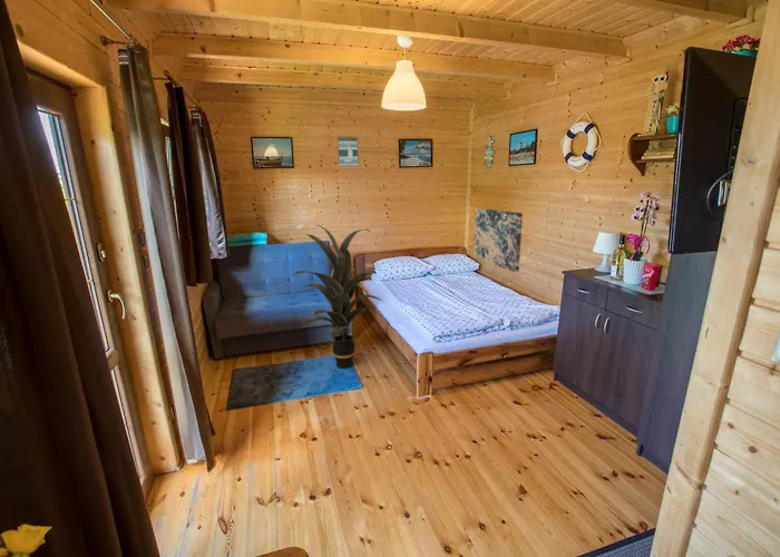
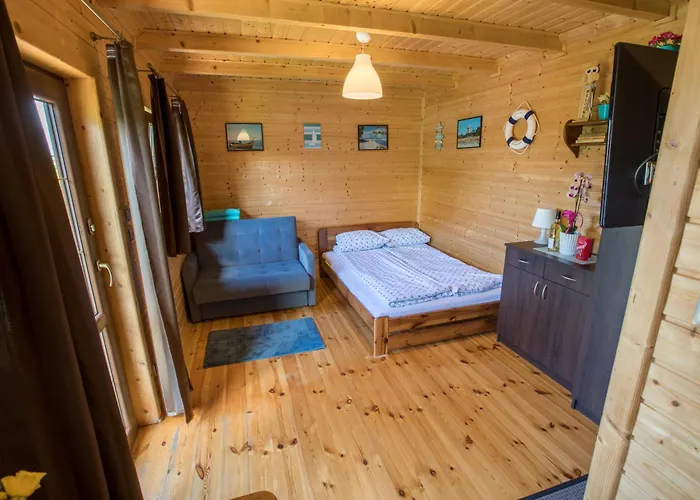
- wall art (495, 237)
- indoor plant (335, 296)
